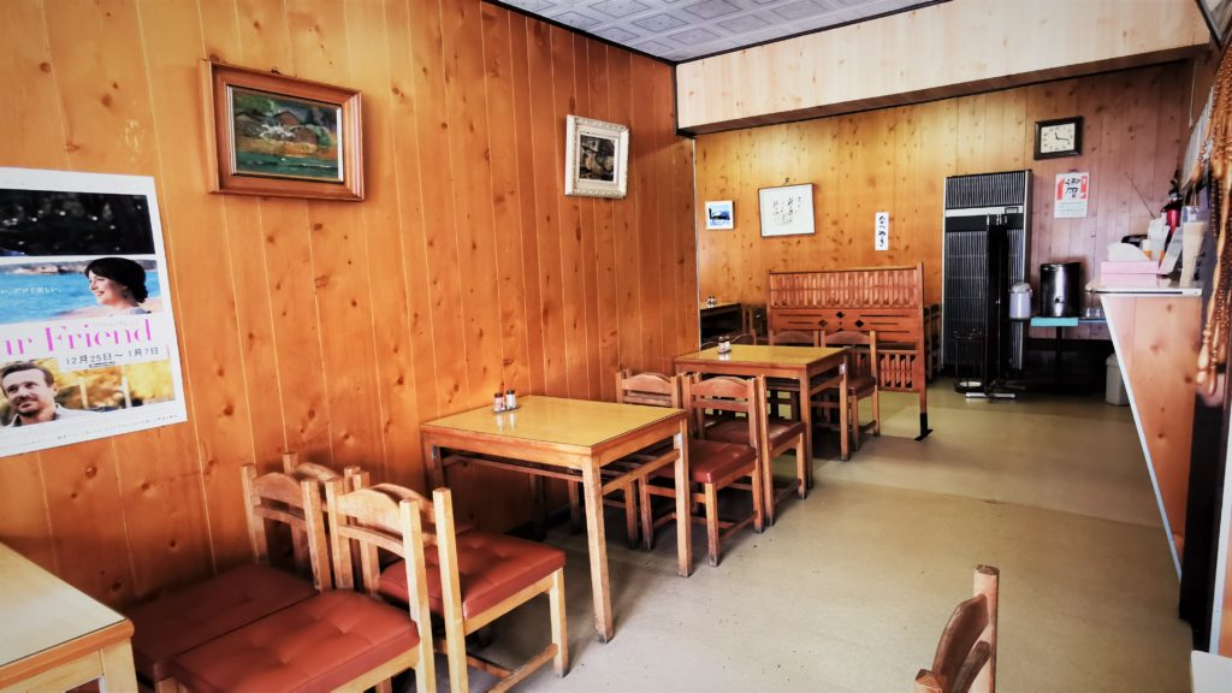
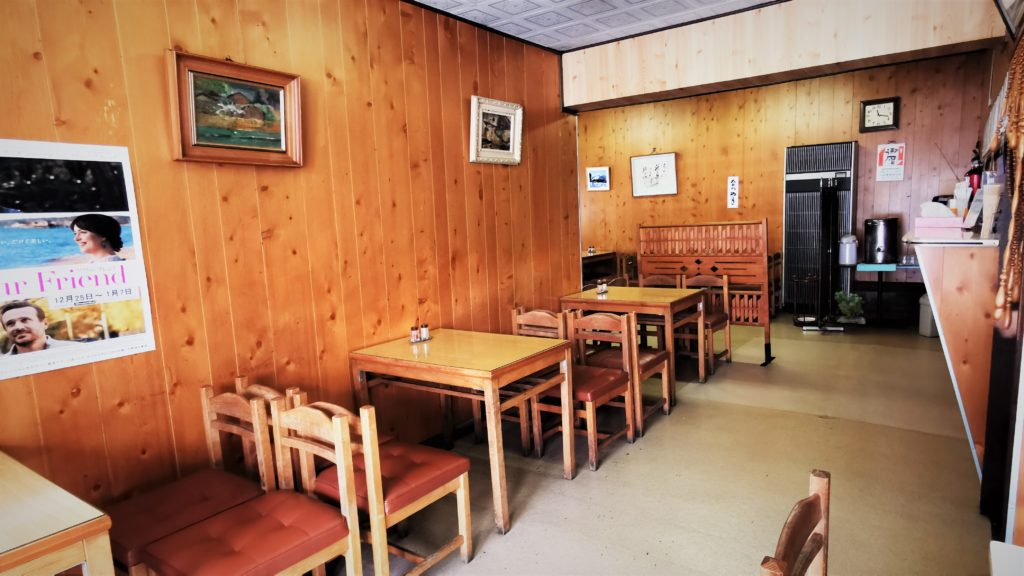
+ potted plant (849, 305)
